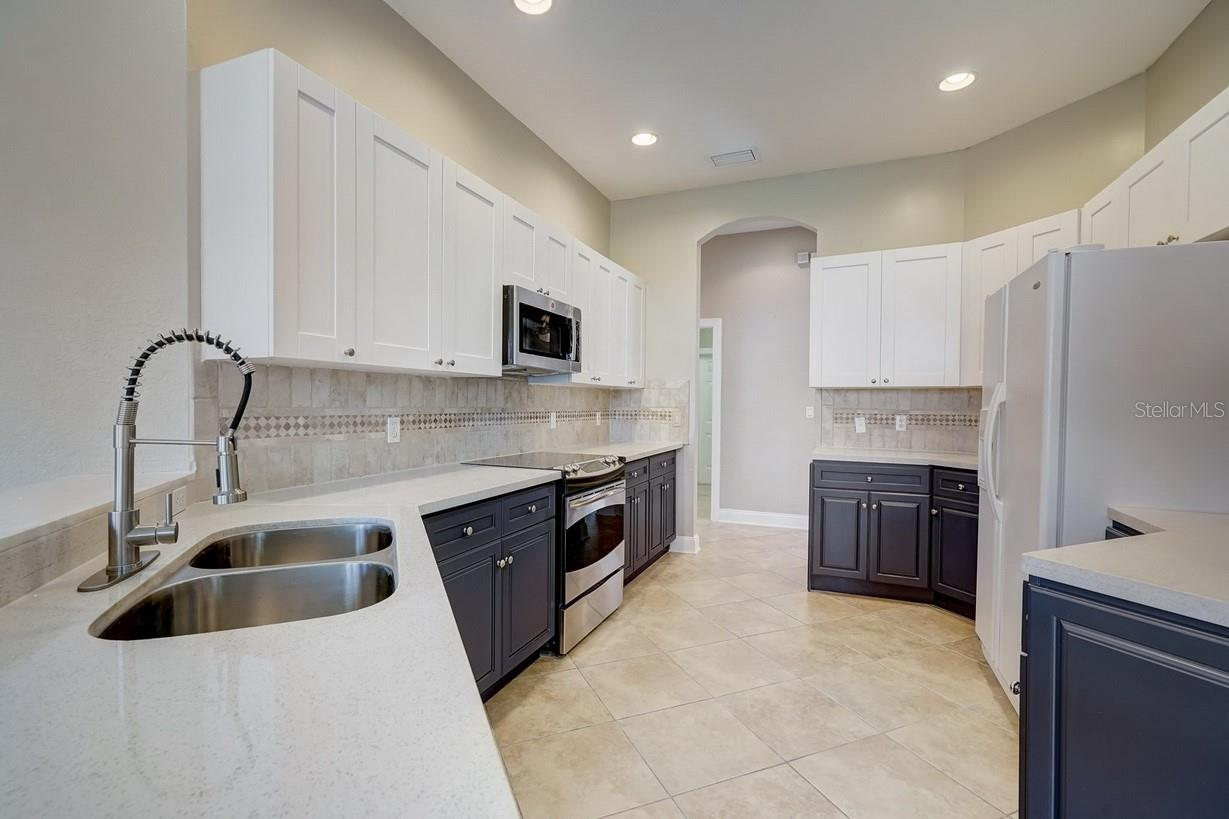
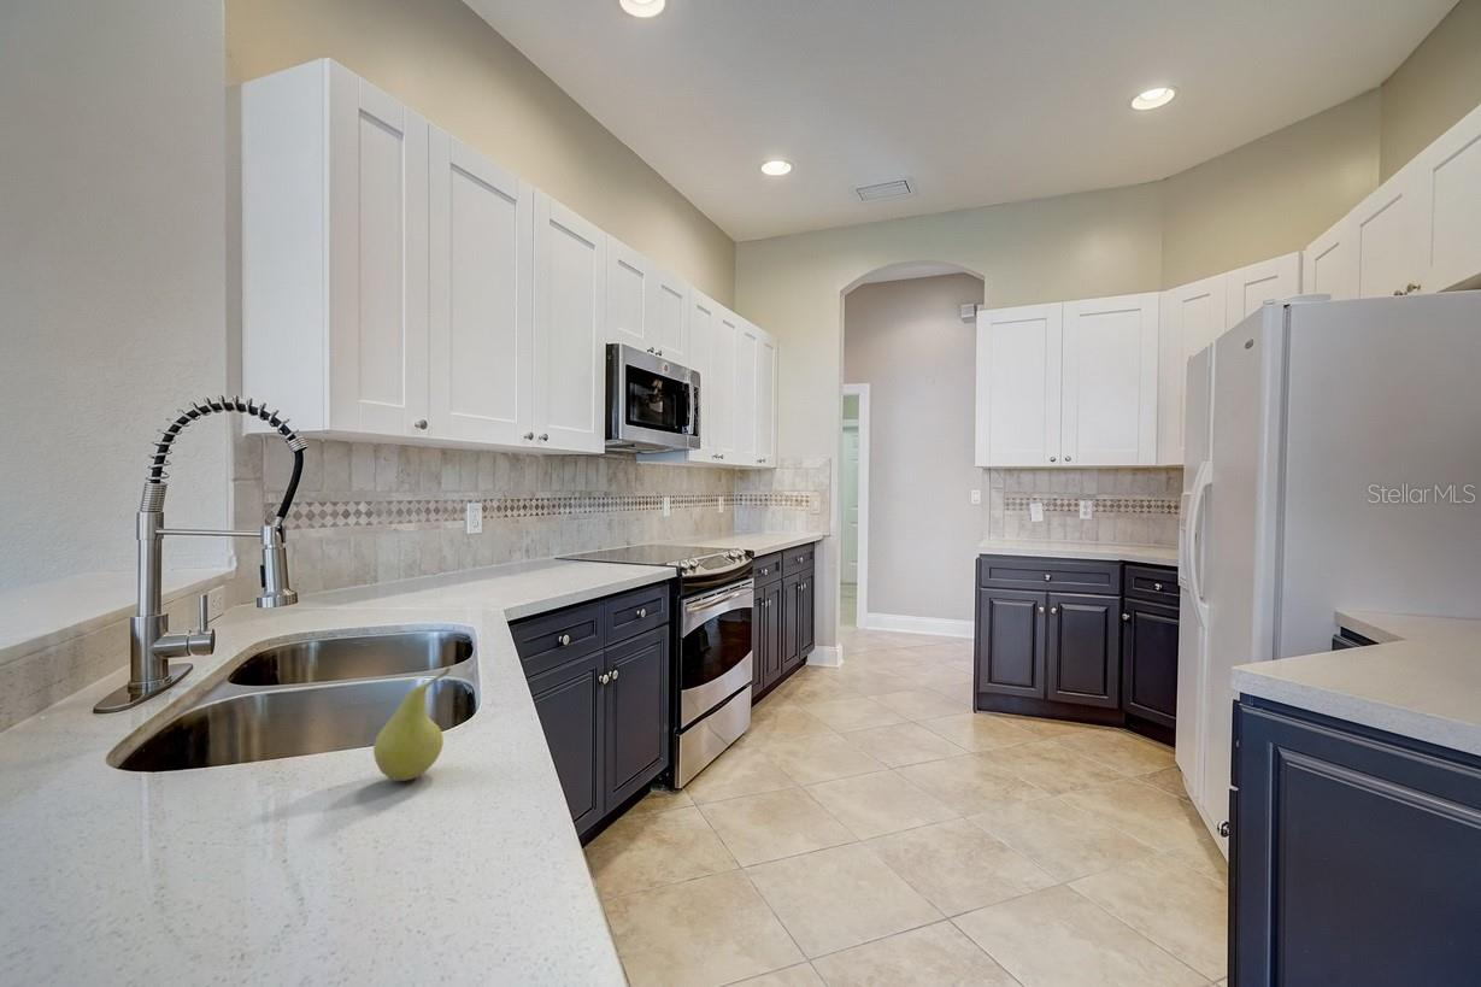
+ fruit (413, 723)
